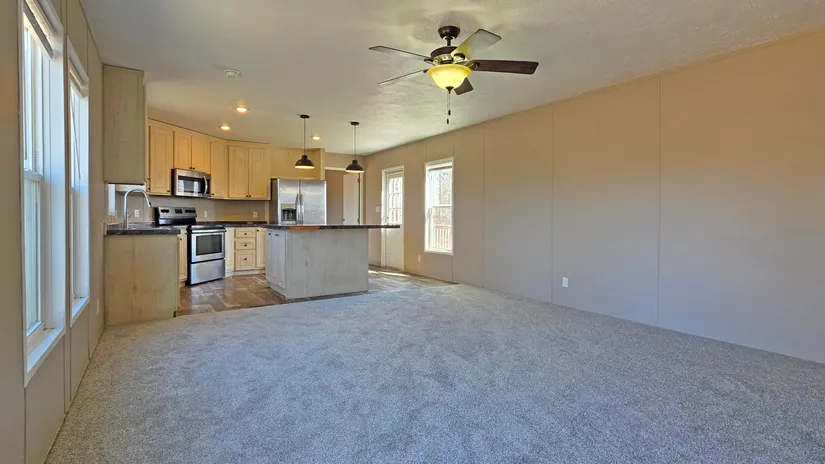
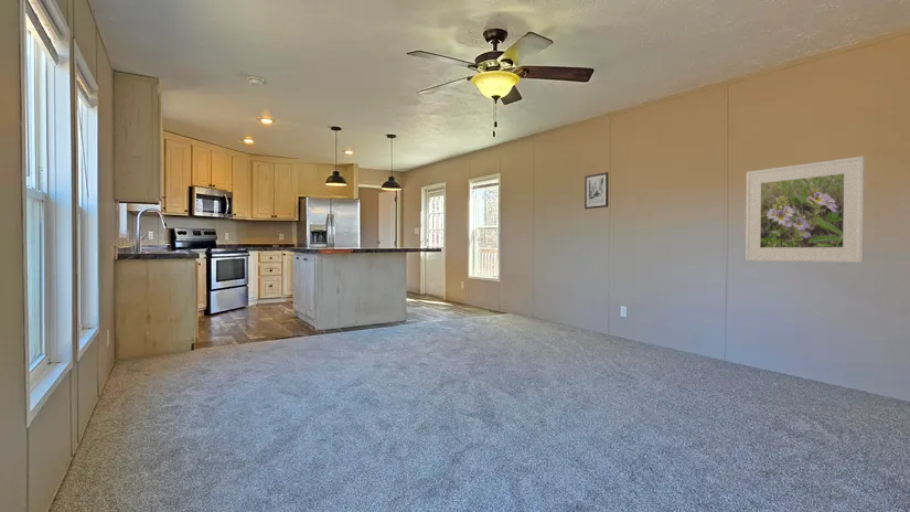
+ wall art (596, 191)
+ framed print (799, 213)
